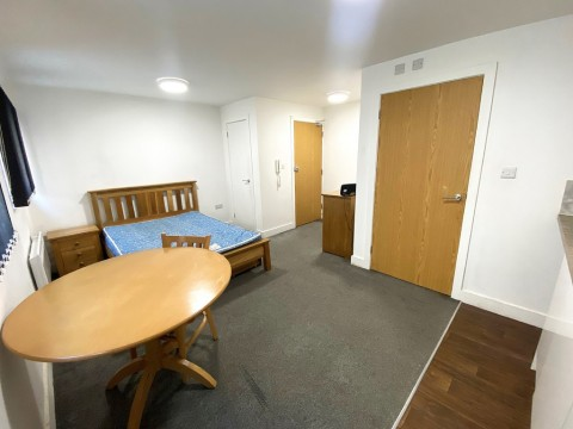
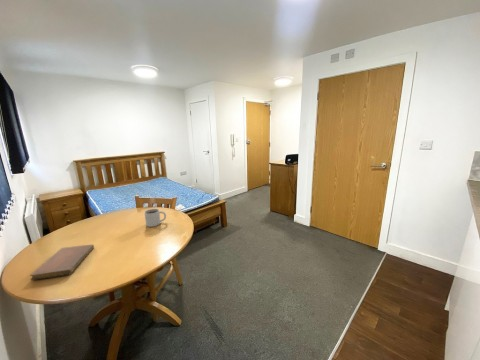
+ notebook (65, 259)
+ mug (155, 217)
